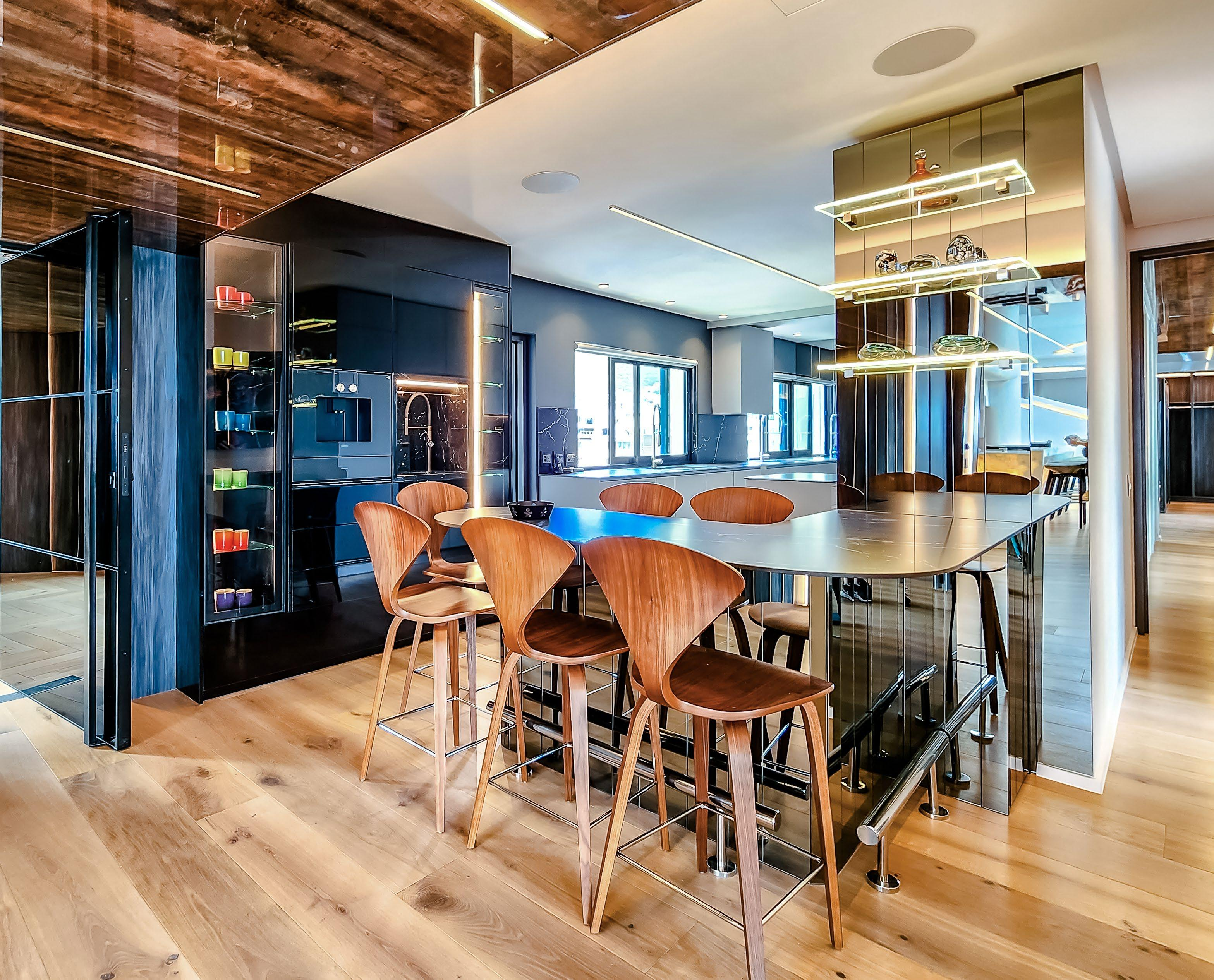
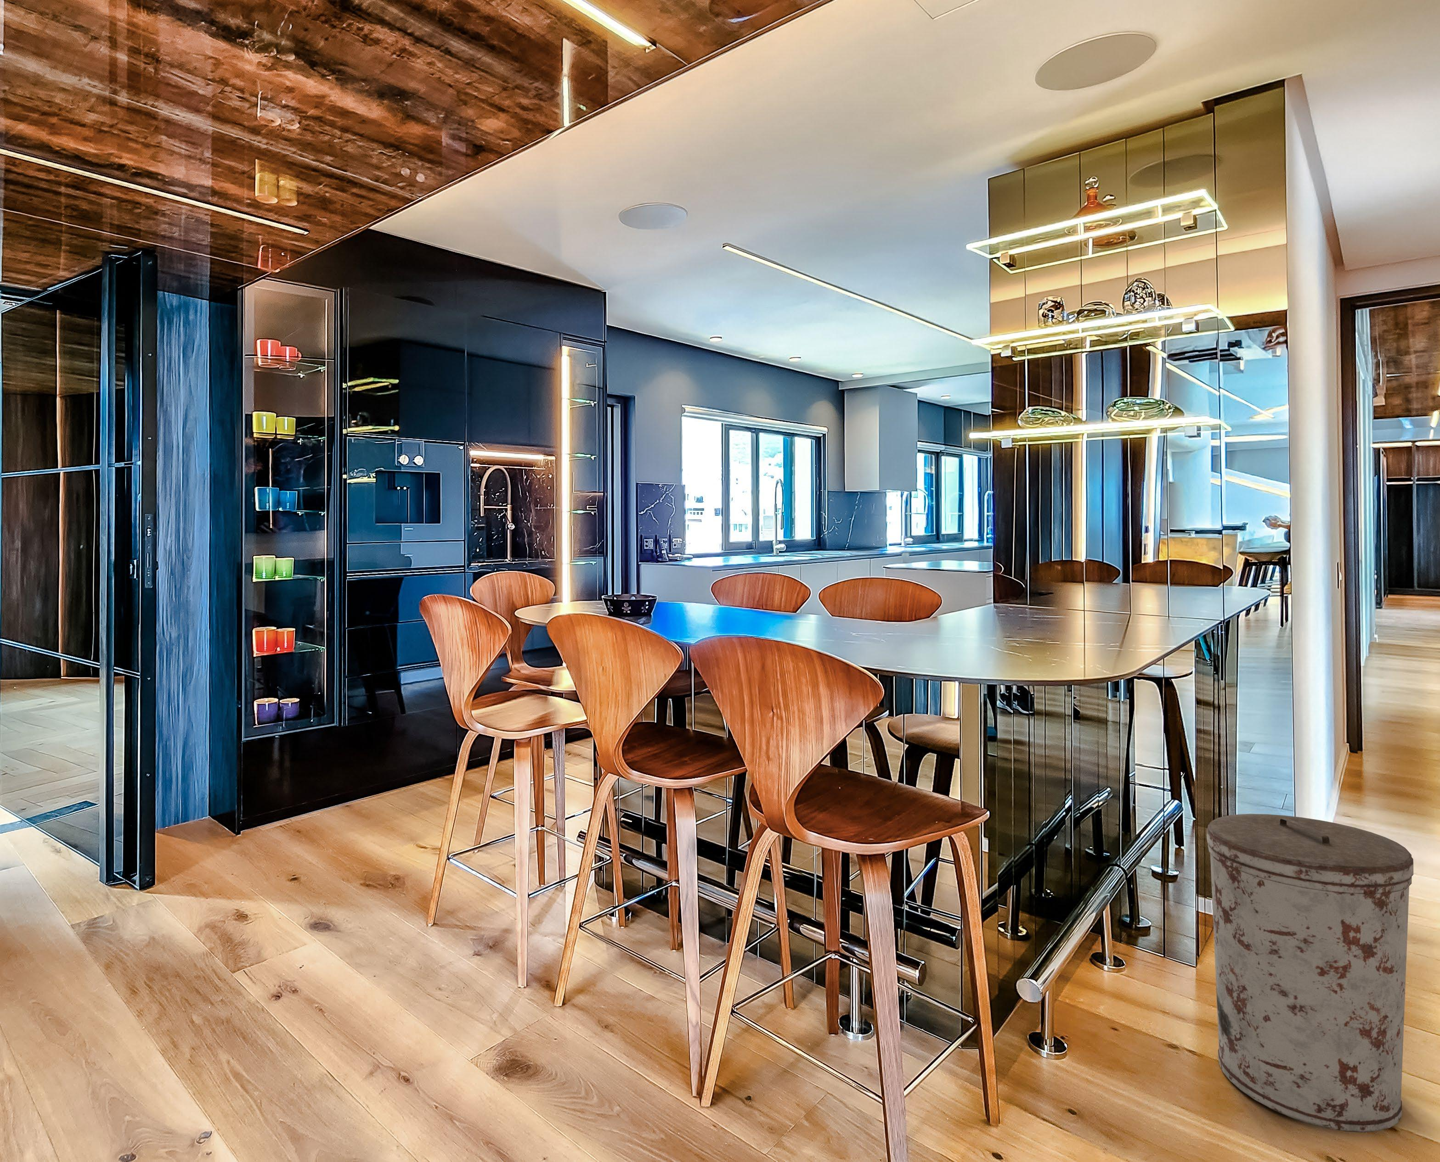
+ trash can (1304, 954)
